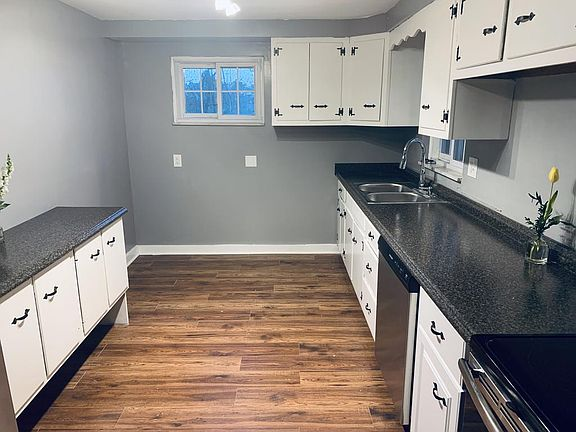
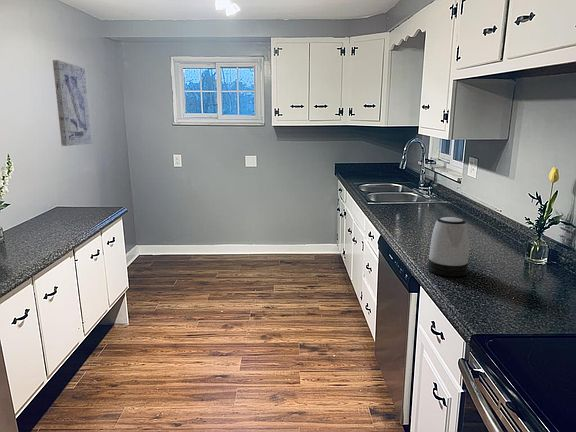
+ wall art (73, 105)
+ kettle (447, 243)
